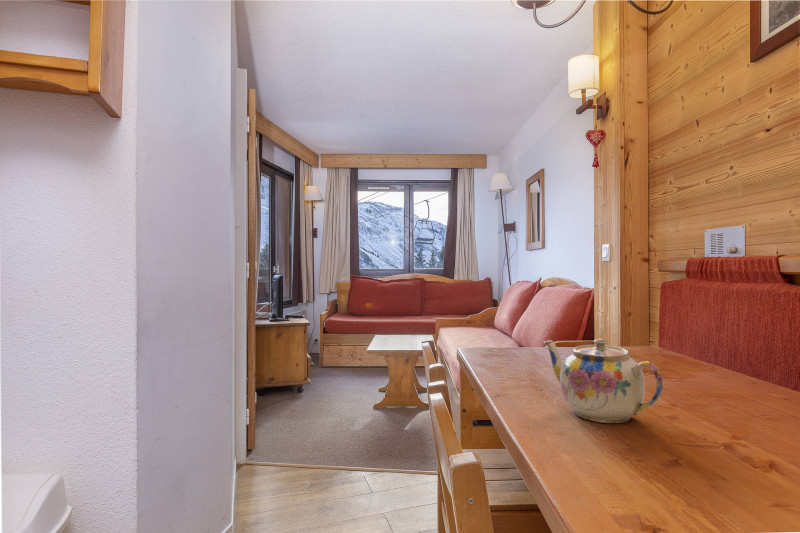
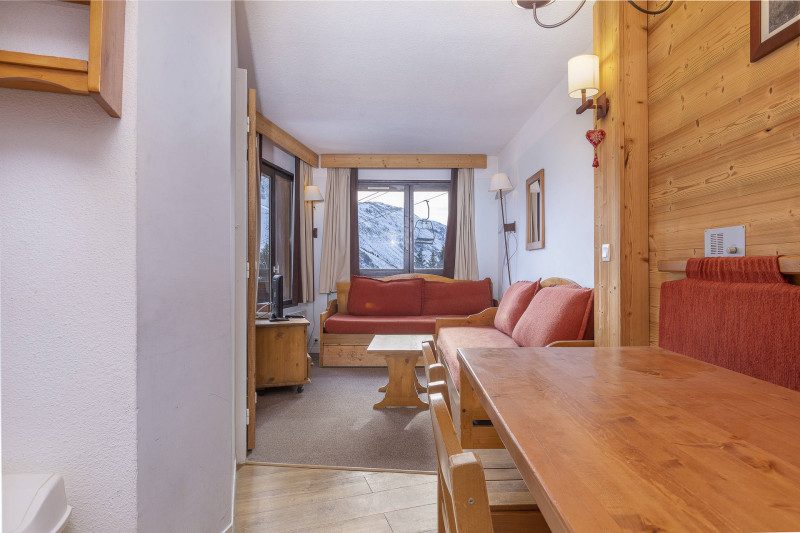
- teapot (596, 376)
